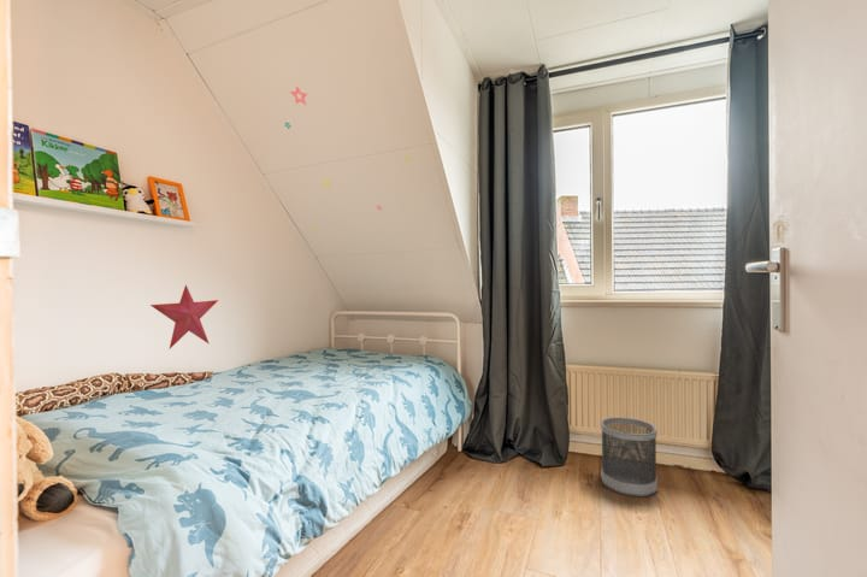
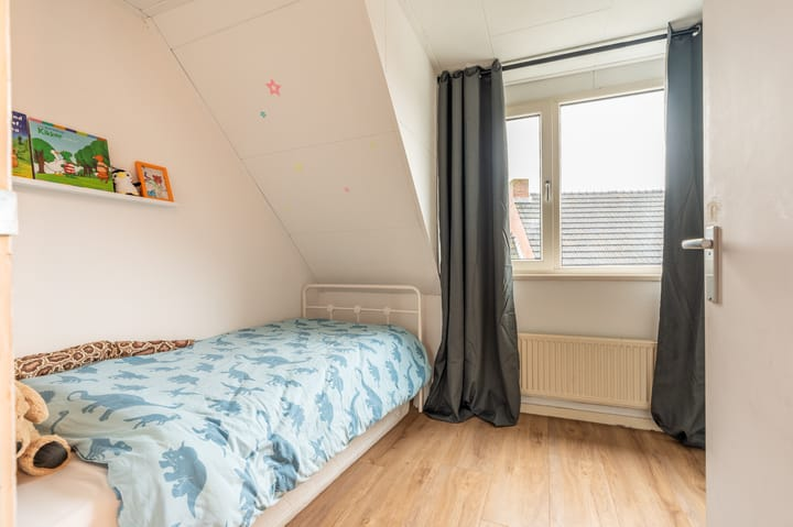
- decorative star (187, 316)
- wastebasket (627, 454)
